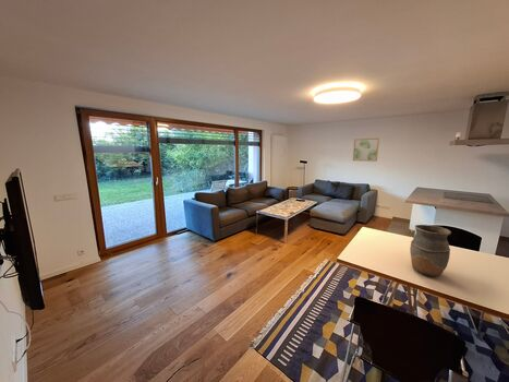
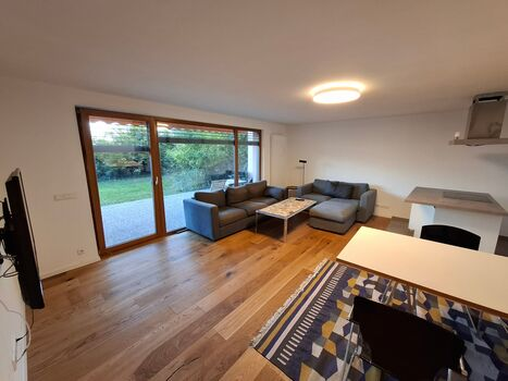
- vase (428, 250)
- wall art (365, 150)
